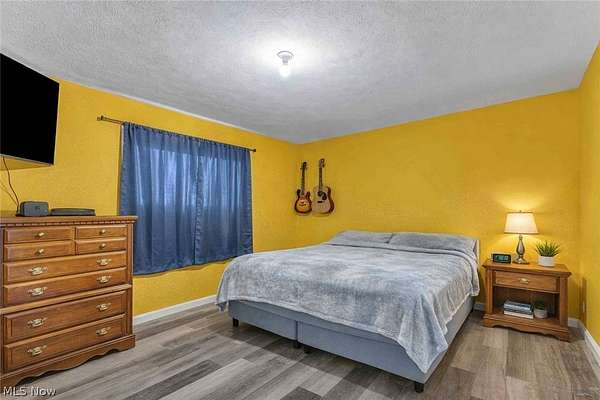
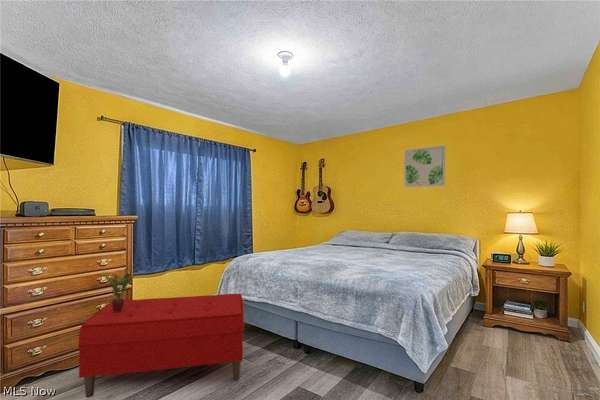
+ bench (172, 339)
+ potted plant (114, 292)
+ wall art (424, 167)
